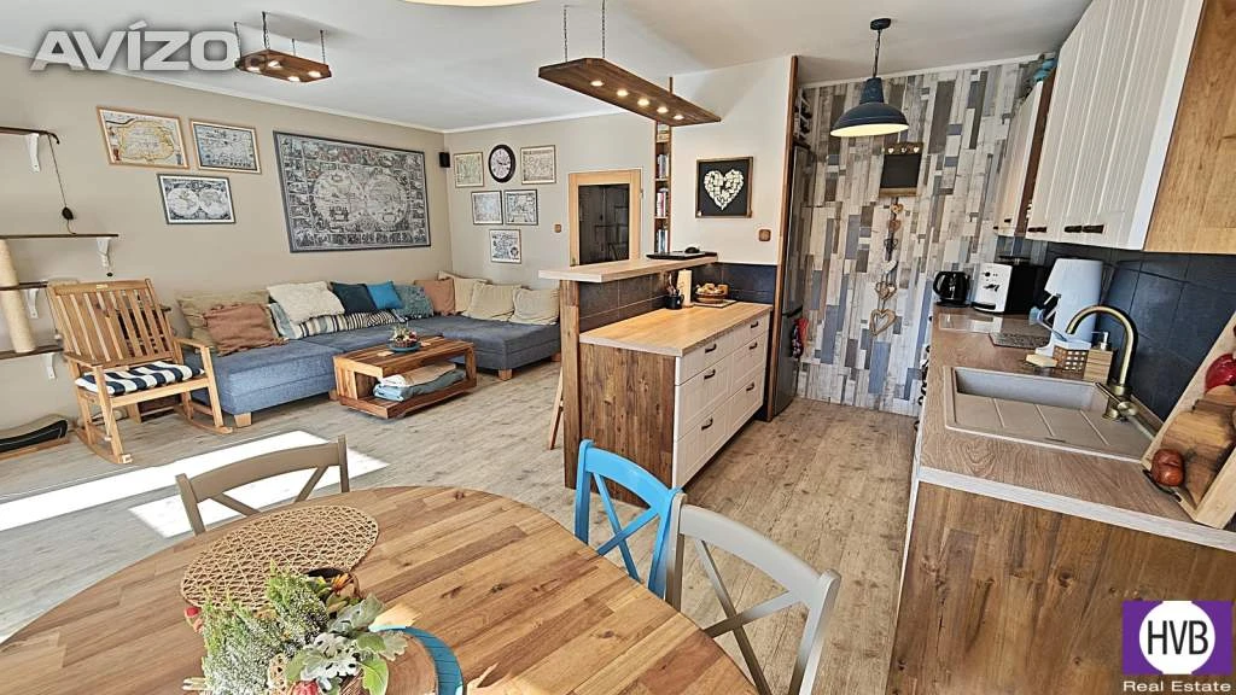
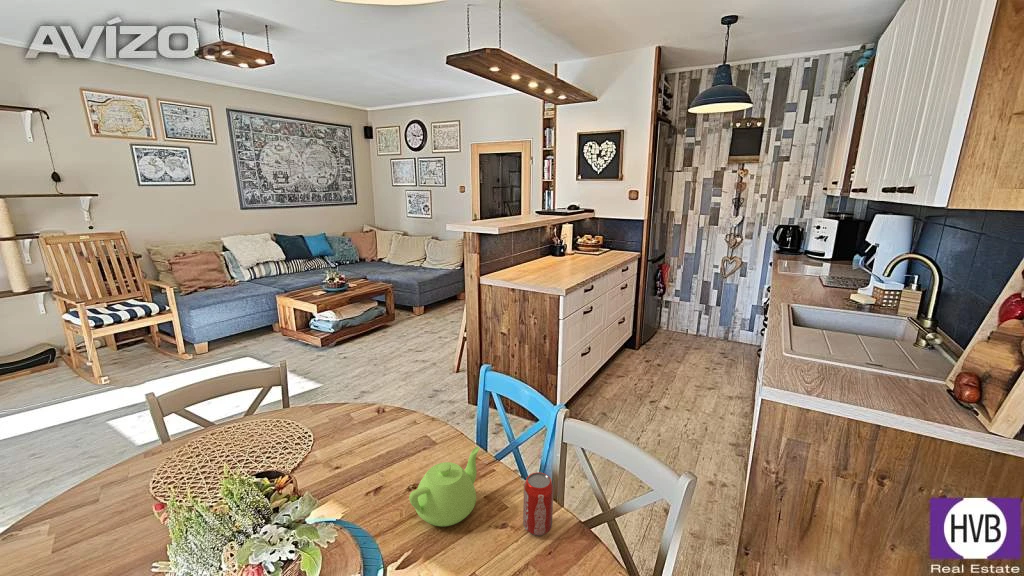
+ beverage can (538, 504)
+ teapot (447, 486)
